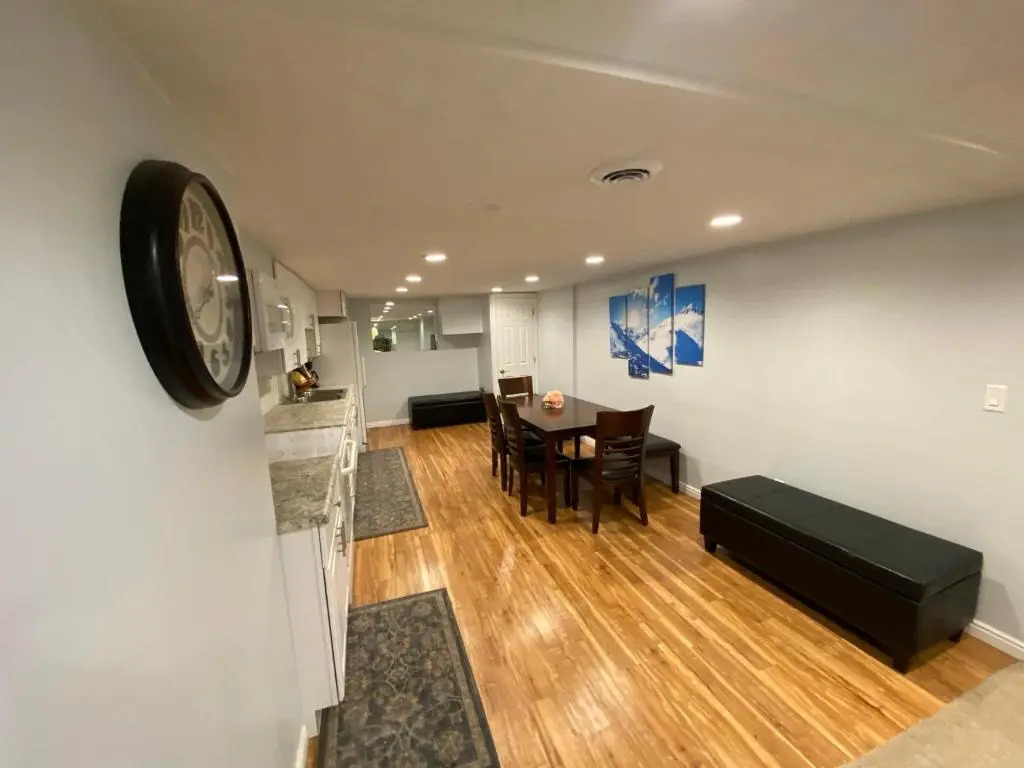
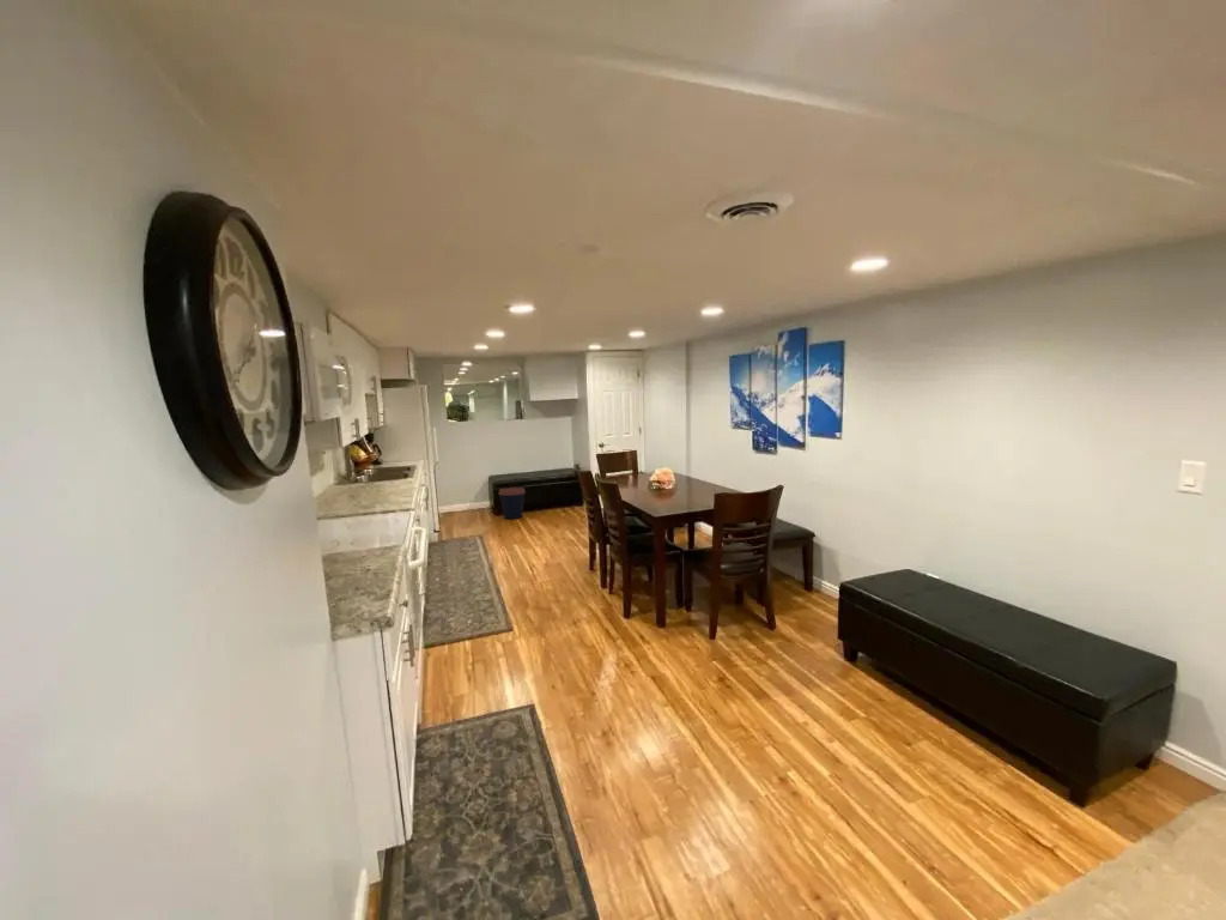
+ coffee cup (512, 503)
